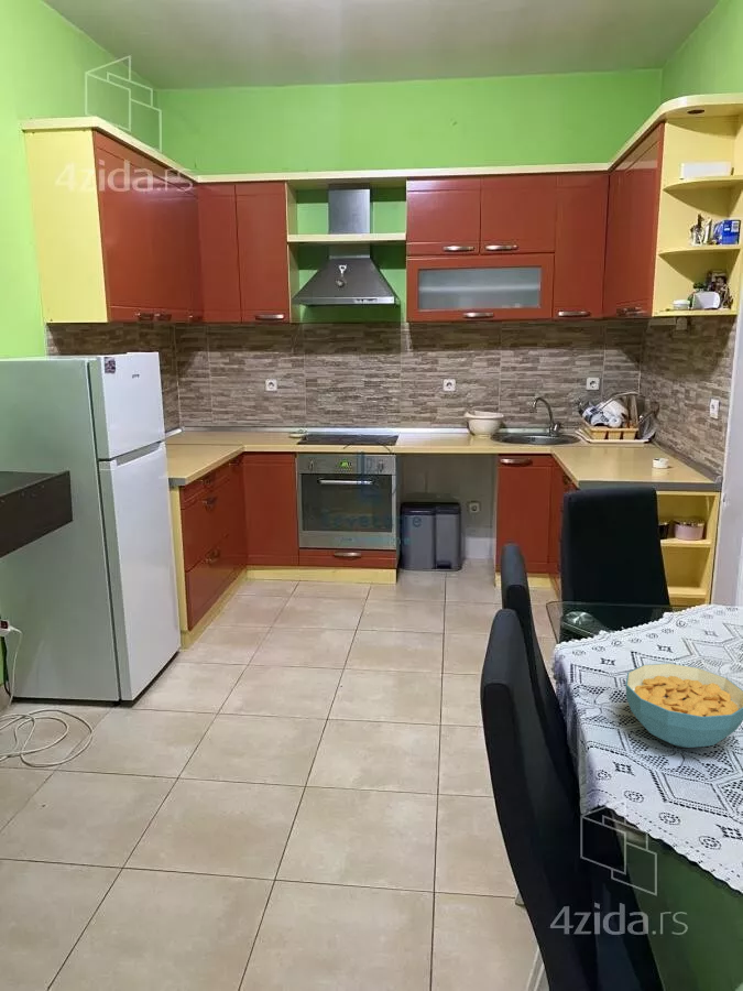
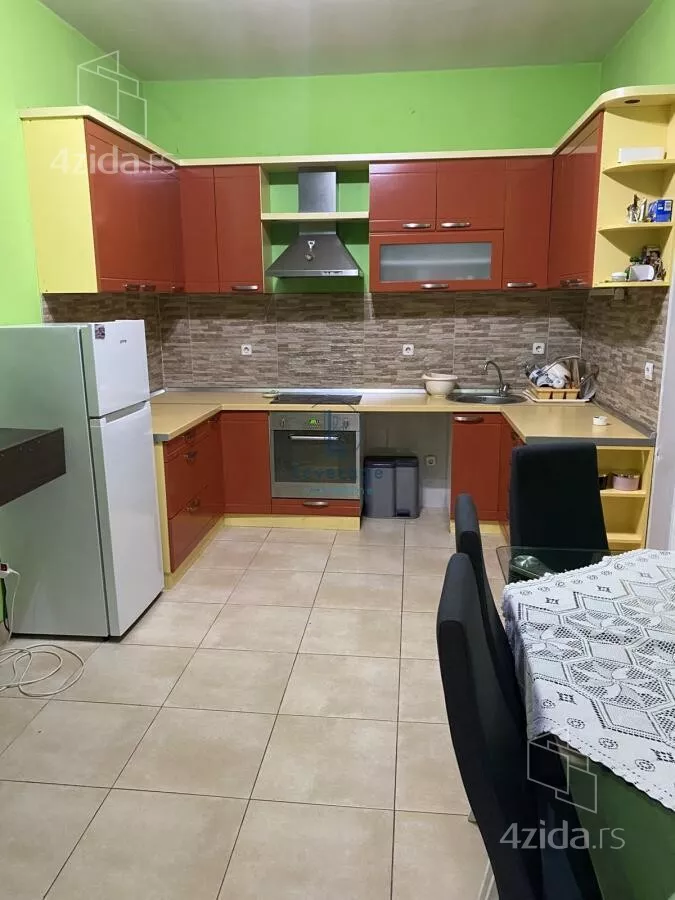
- cereal bowl (681, 712)
